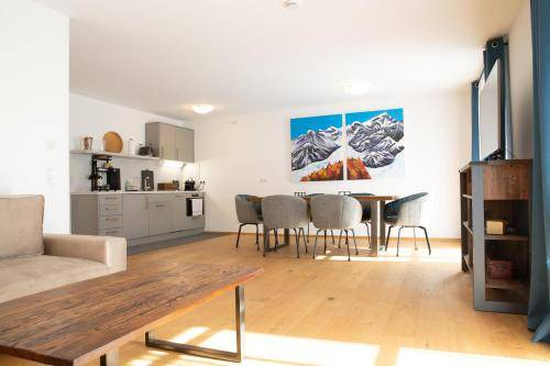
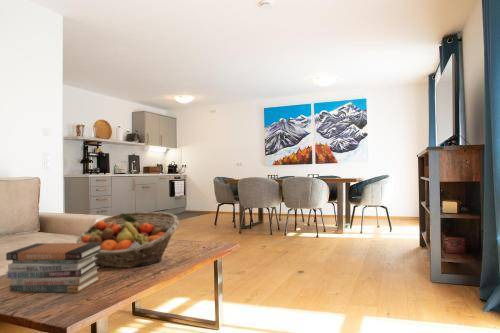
+ fruit basket (129, 237)
+ book stack (56, 266)
